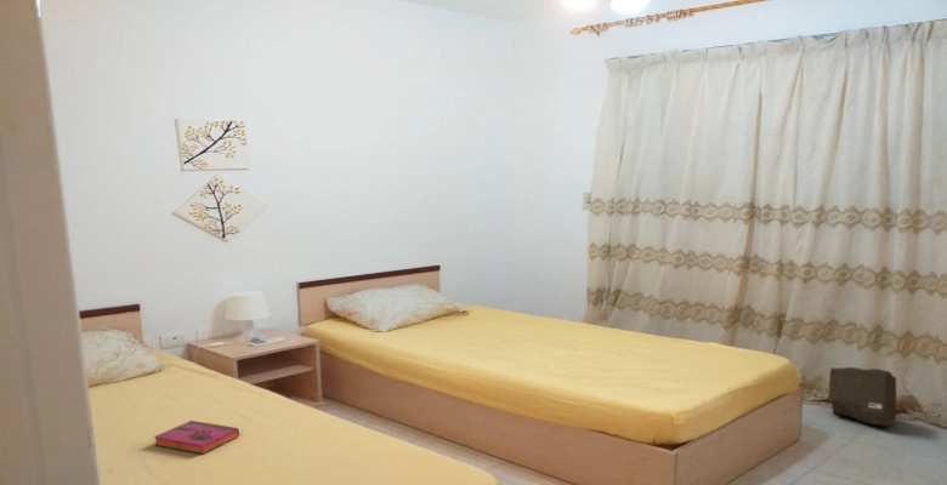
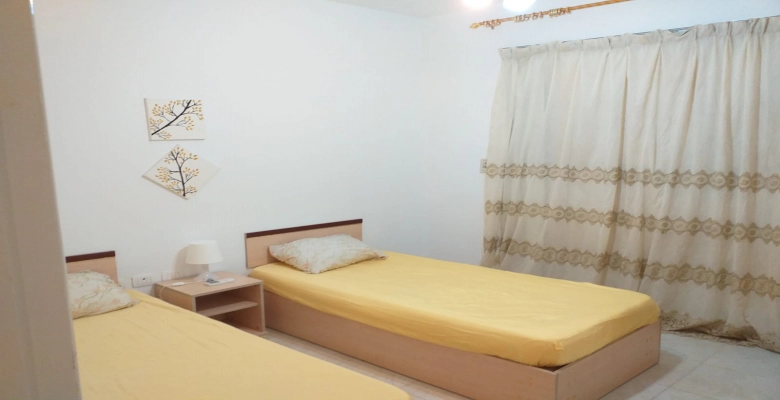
- hardback book (197, 435)
- rock (862, 392)
